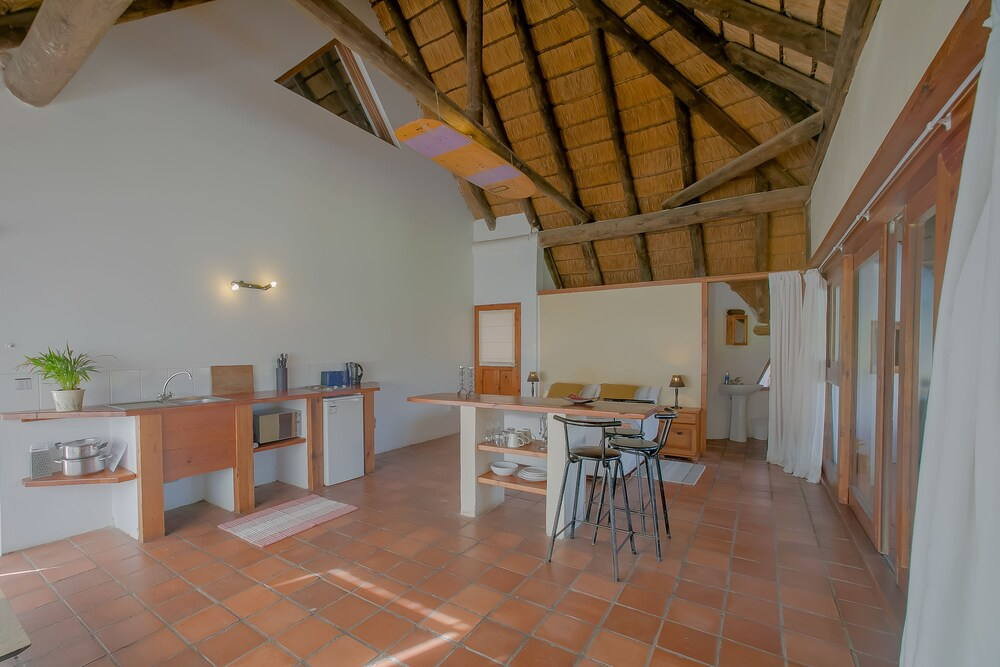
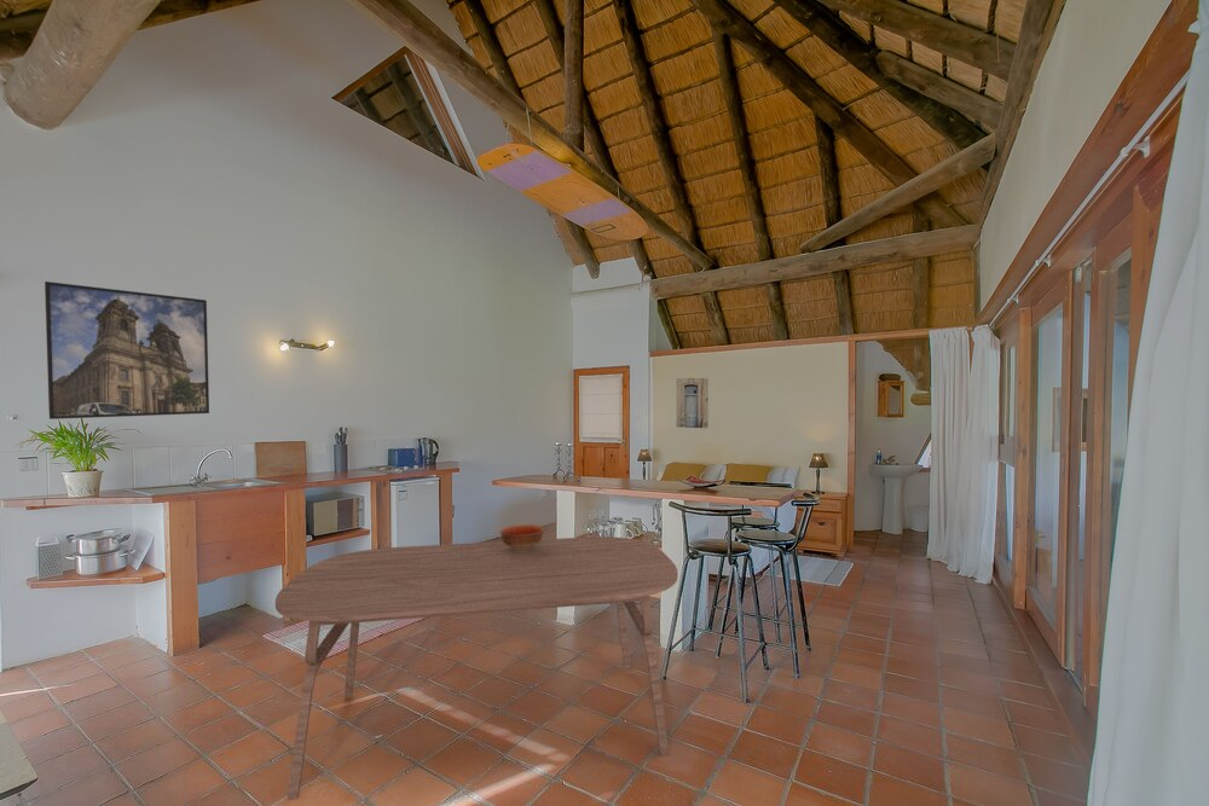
+ dining table (491, 611)
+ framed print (134, 353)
+ wall art (692, 402)
+ bowl (521, 539)
